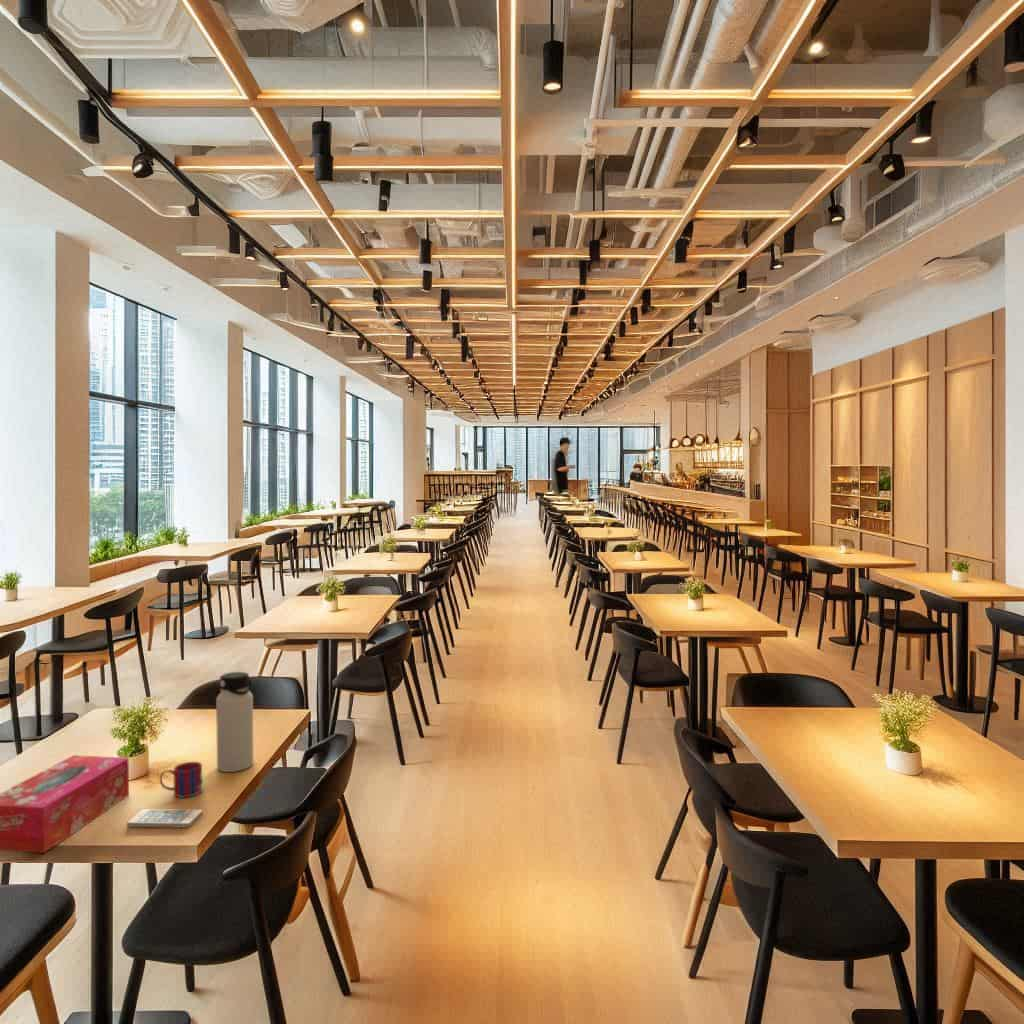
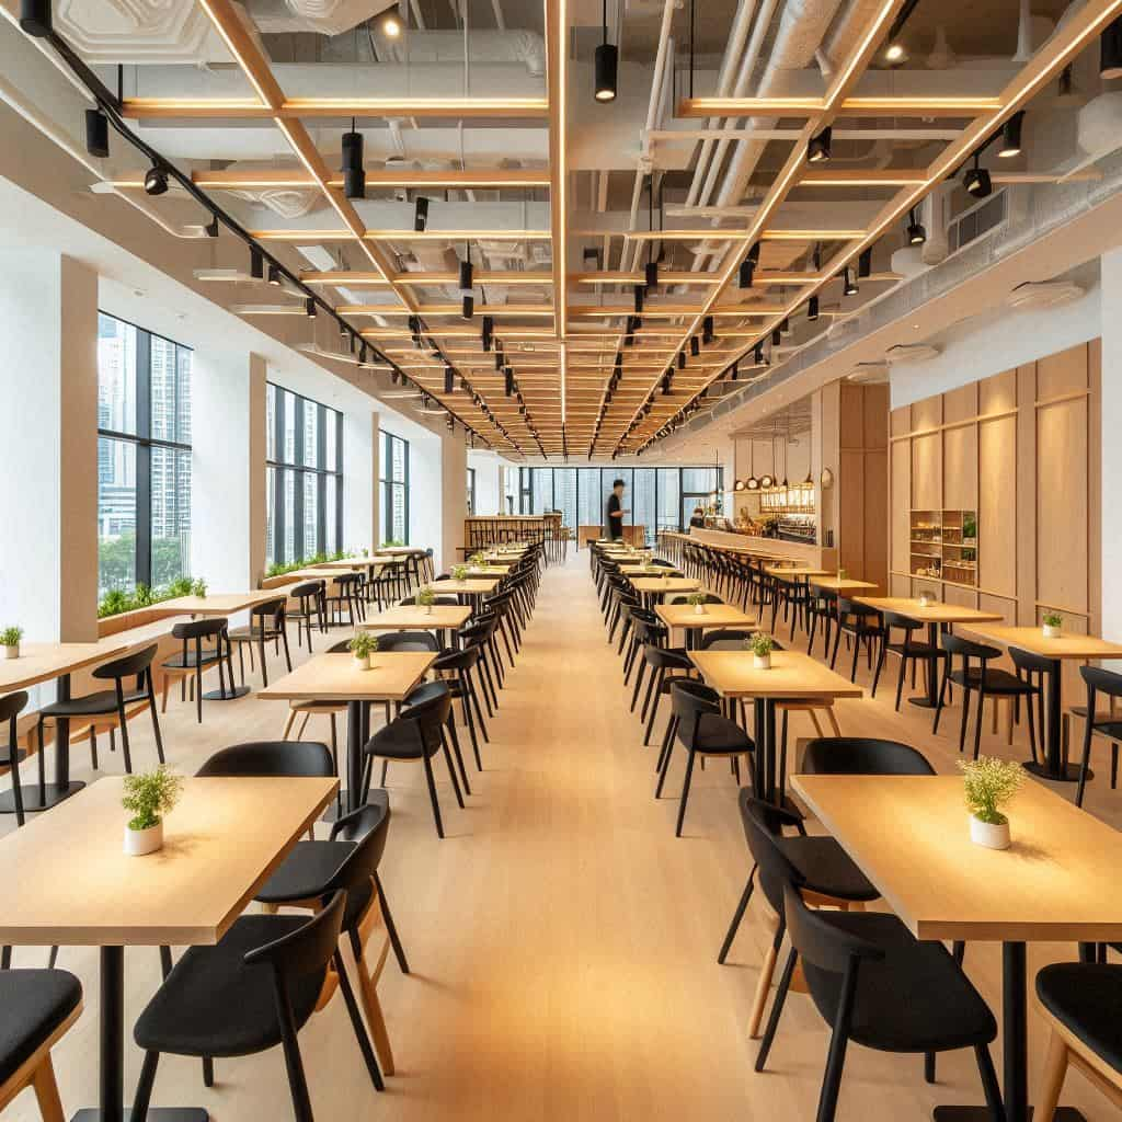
- mug (181, 779)
- tissue box (60, 799)
- smartphone (165, 818)
- water bottle (234, 720)
